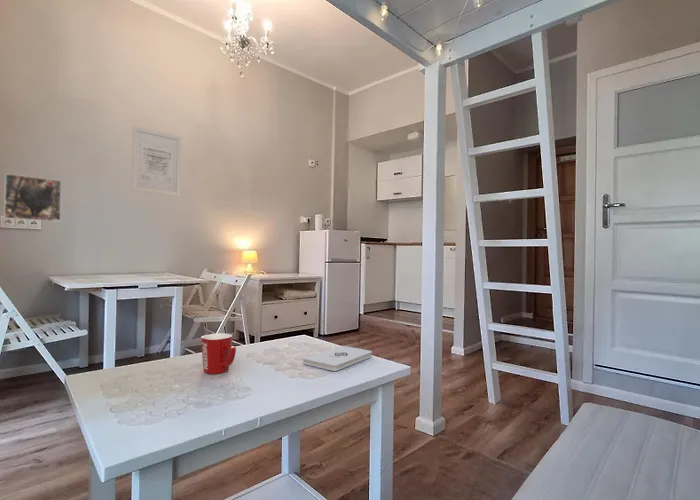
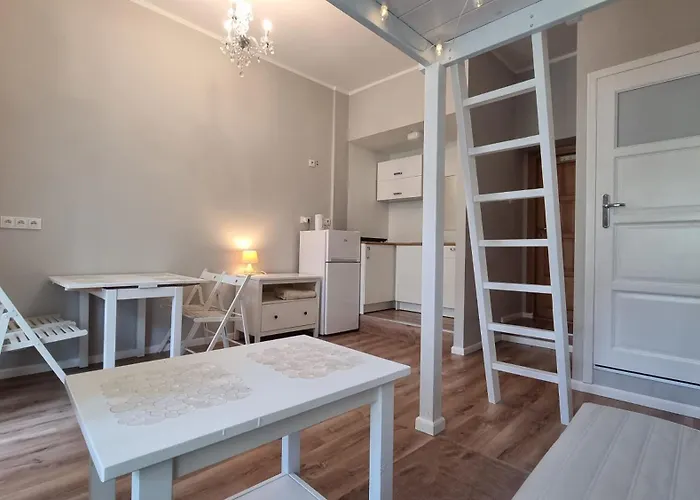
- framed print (33, 198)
- wall art (157, 162)
- mug (220, 354)
- notepad (339, 357)
